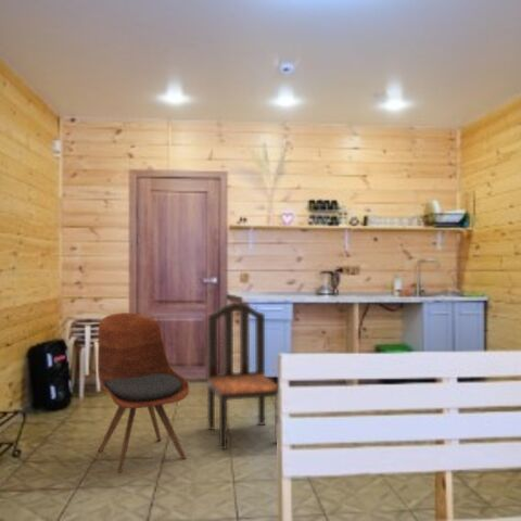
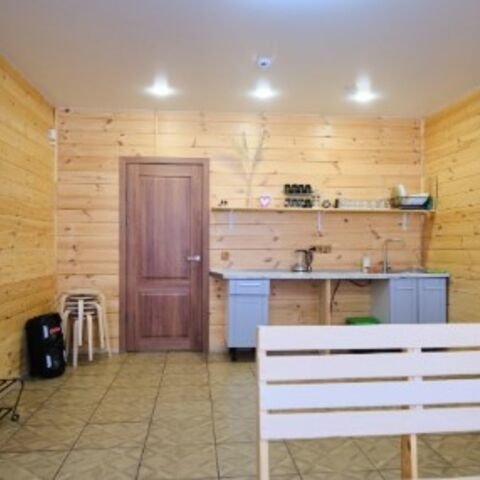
- dining chair (243, 370)
- dining chair (140, 385)
